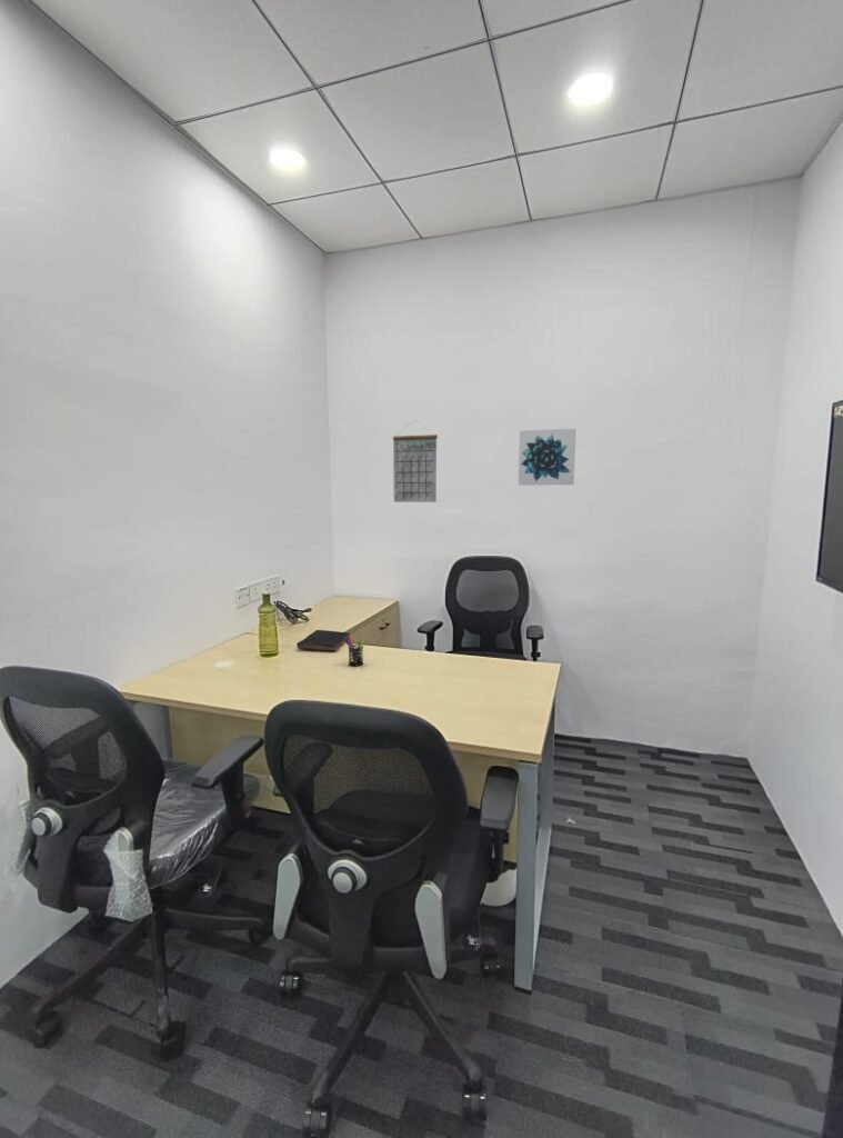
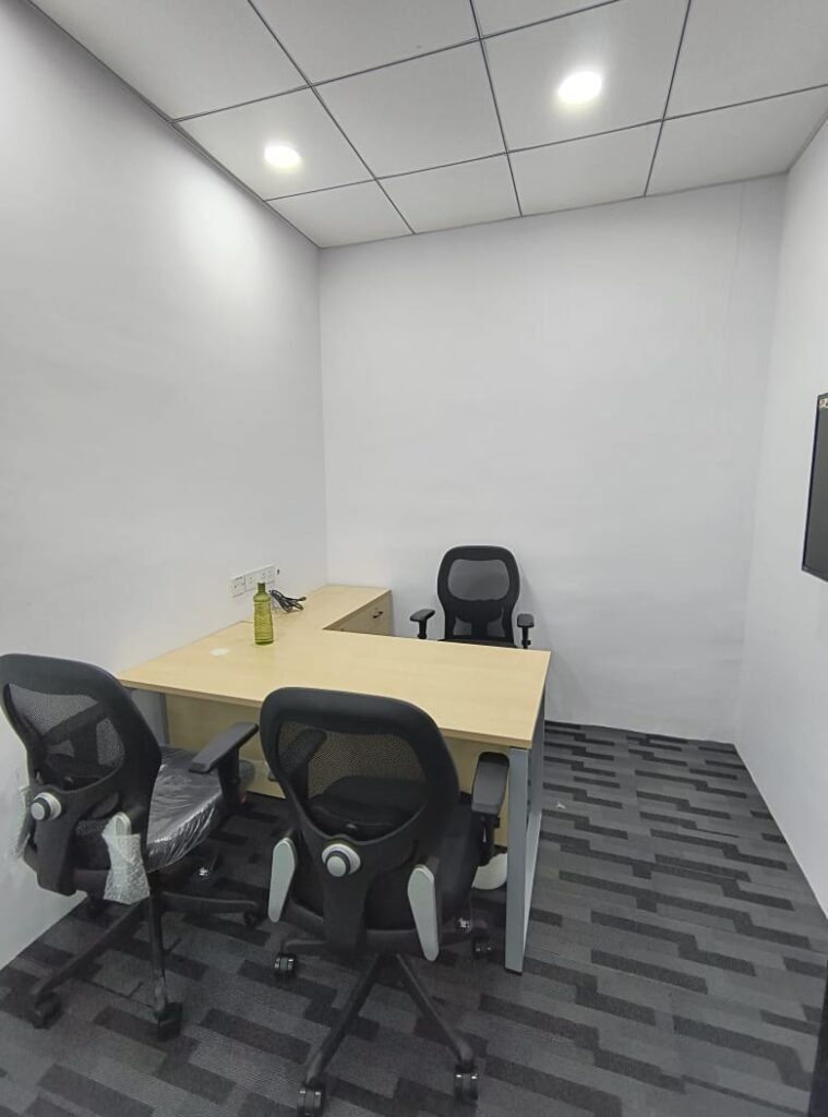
- book (324, 639)
- pen holder (355, 649)
- calendar (414, 461)
- wall art (546, 457)
